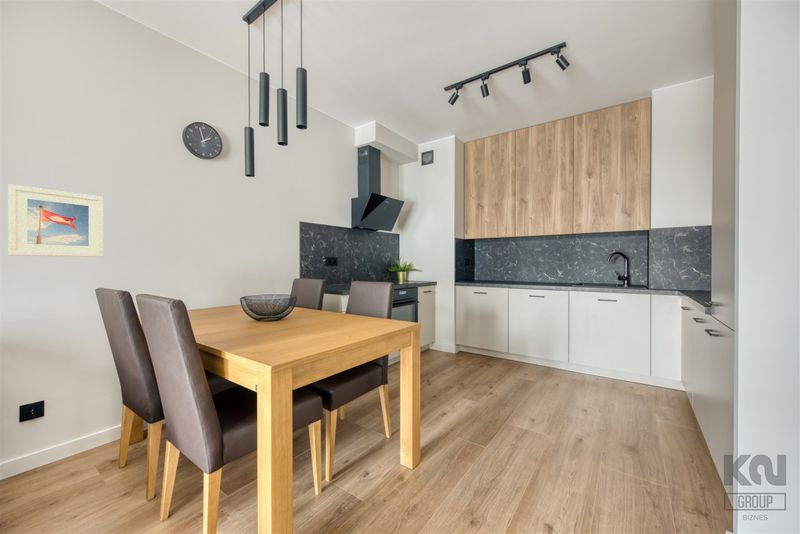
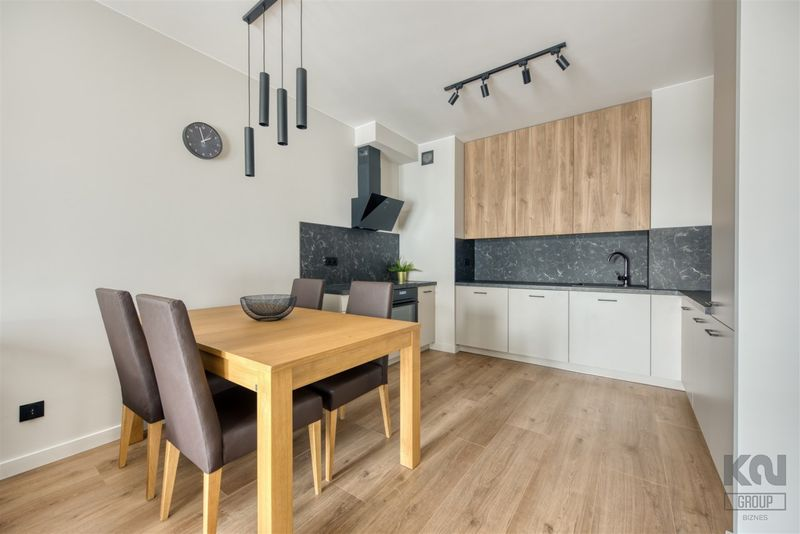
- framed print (59, 223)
